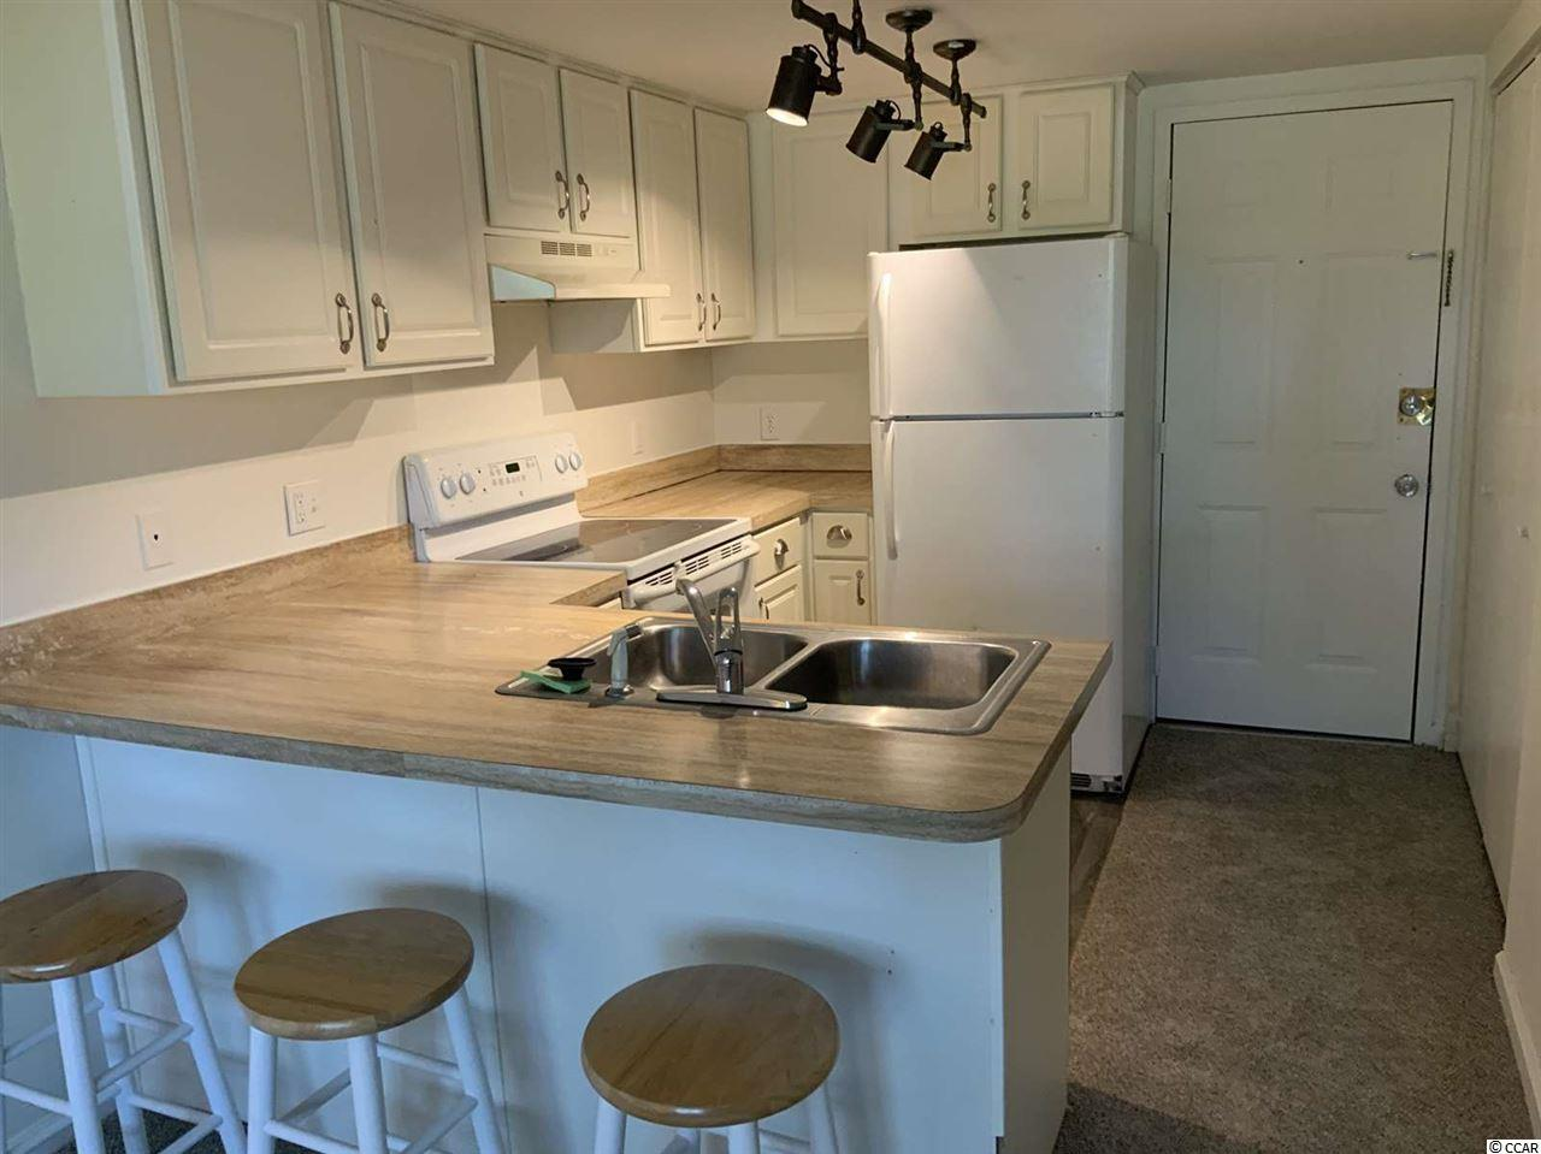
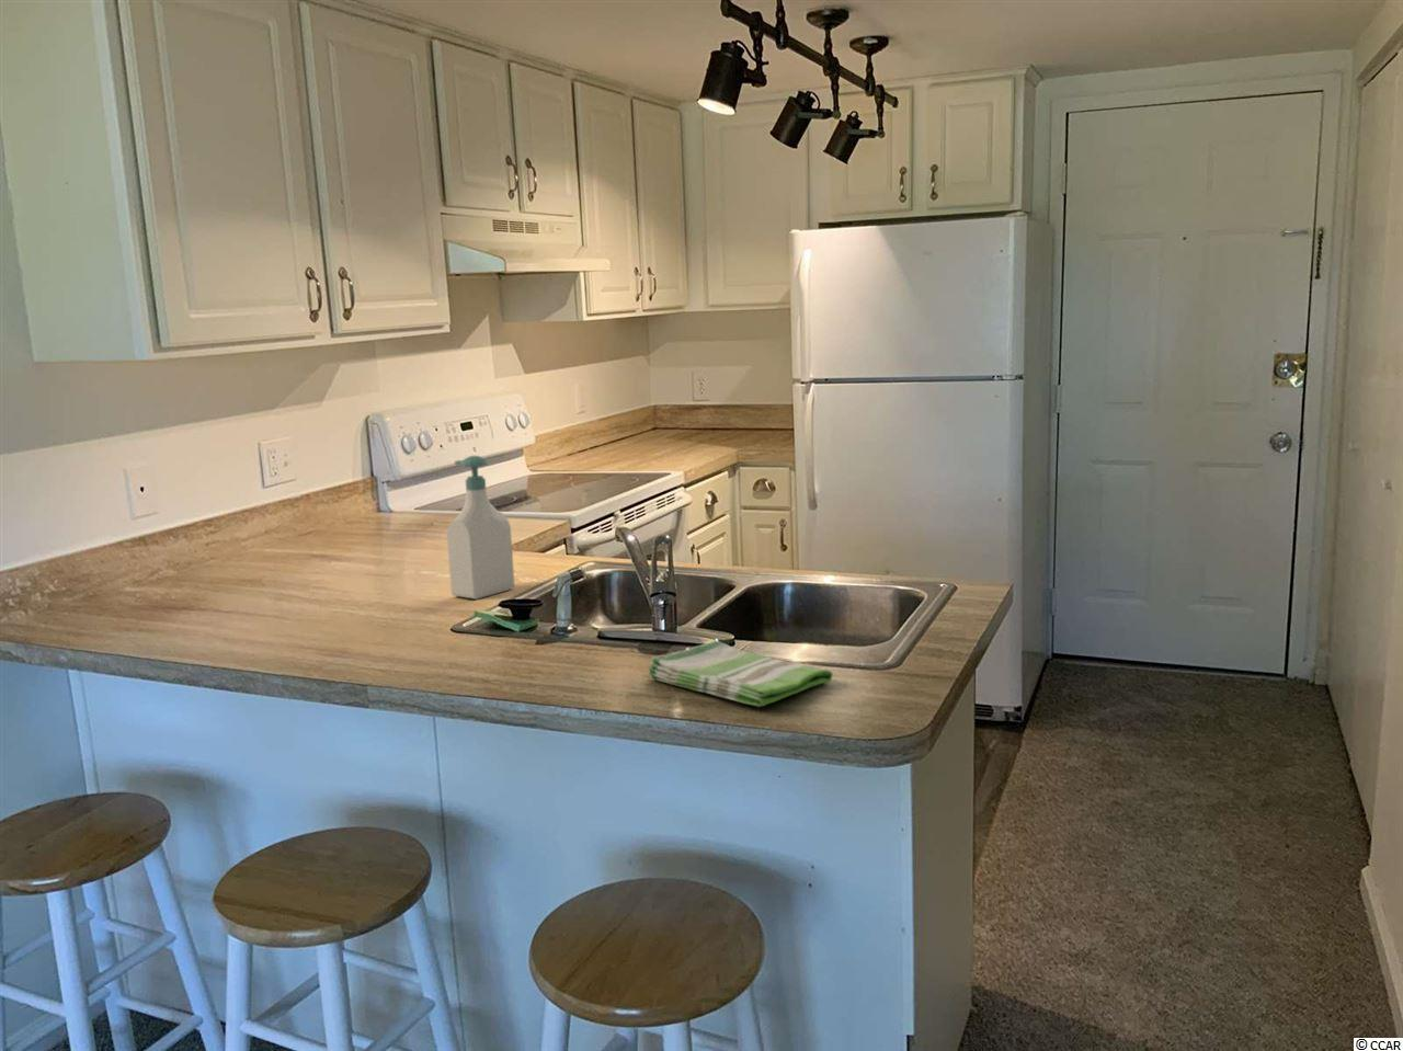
+ dish towel (738, 669)
+ soap bottle (475, 524)
